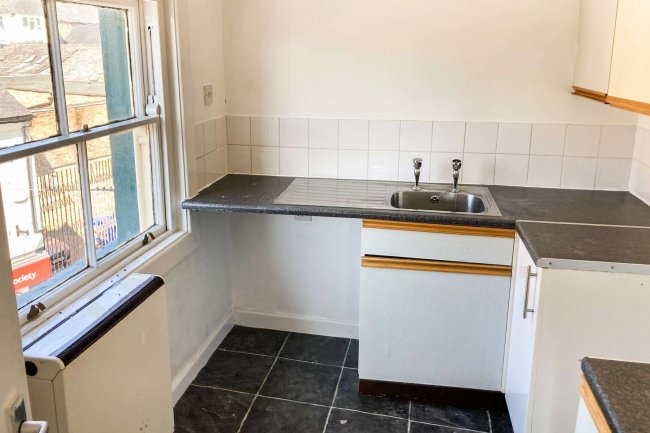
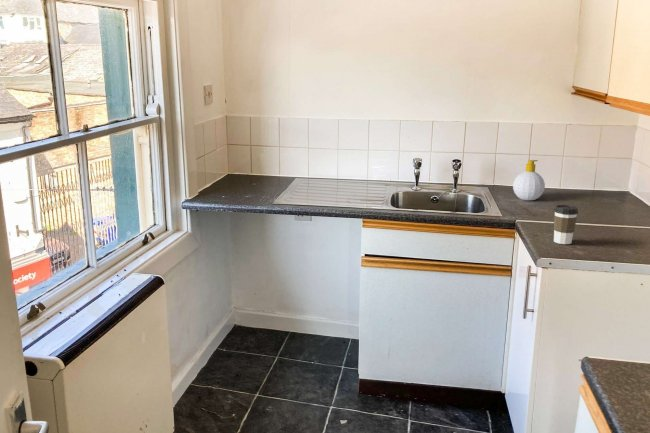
+ coffee cup (564, 224)
+ soap bottle (529, 179)
